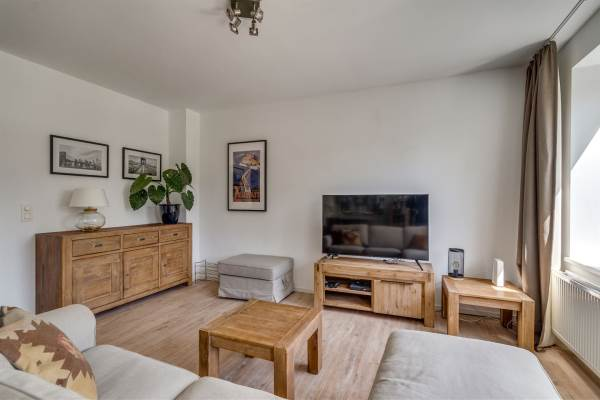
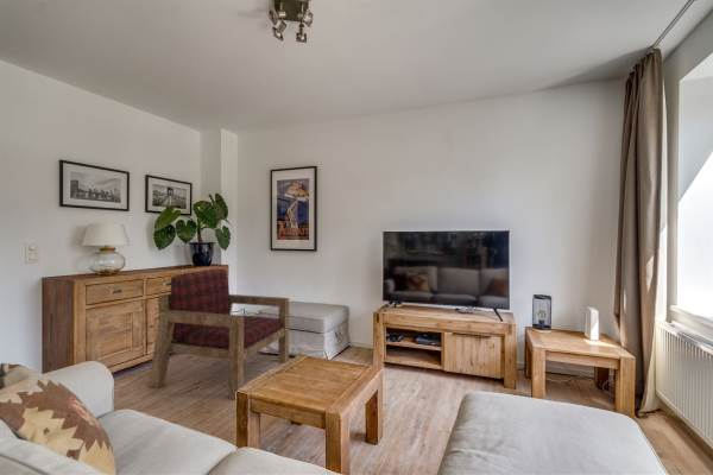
+ armchair (225, 322)
